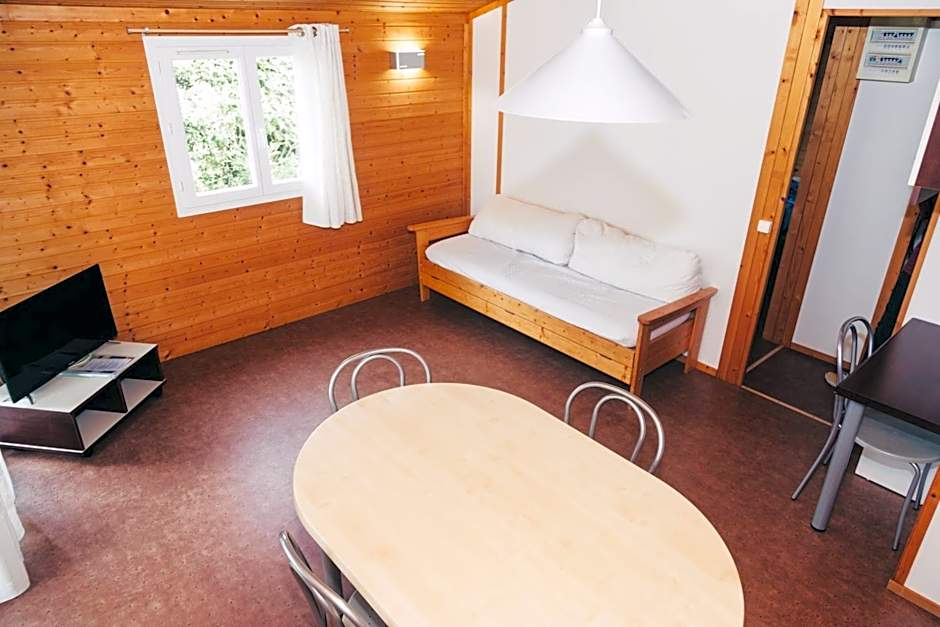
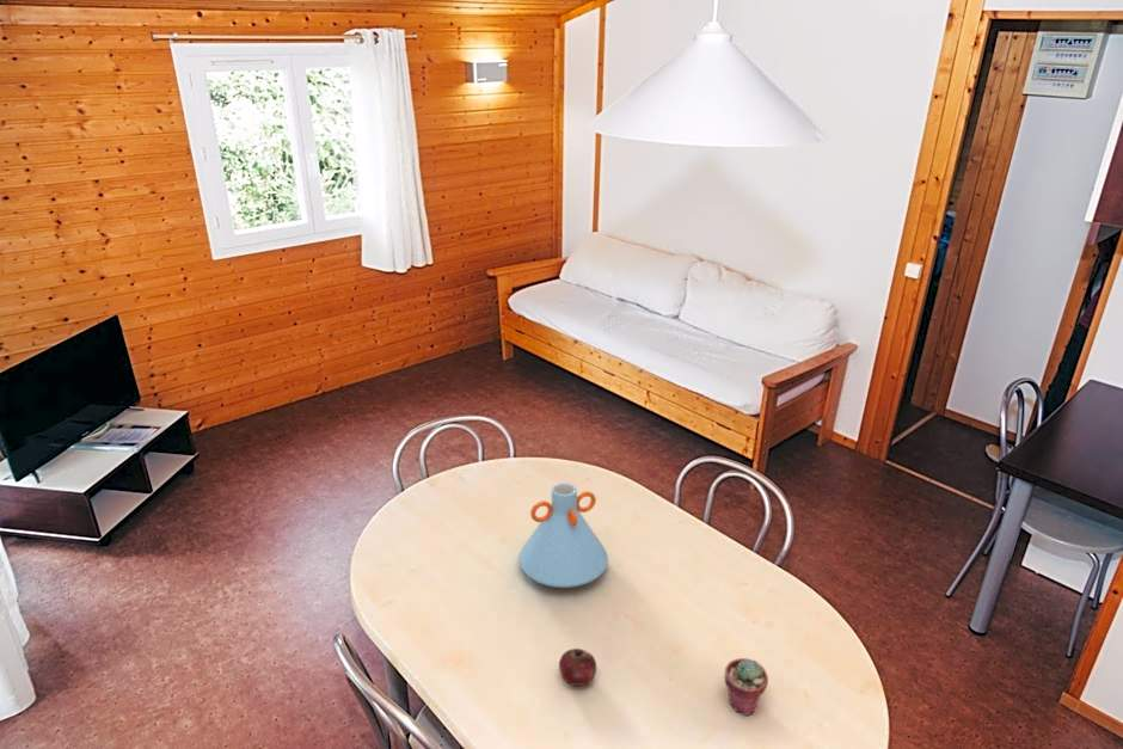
+ apple (577, 665)
+ potted succulent (745, 682)
+ vase (563, 529)
